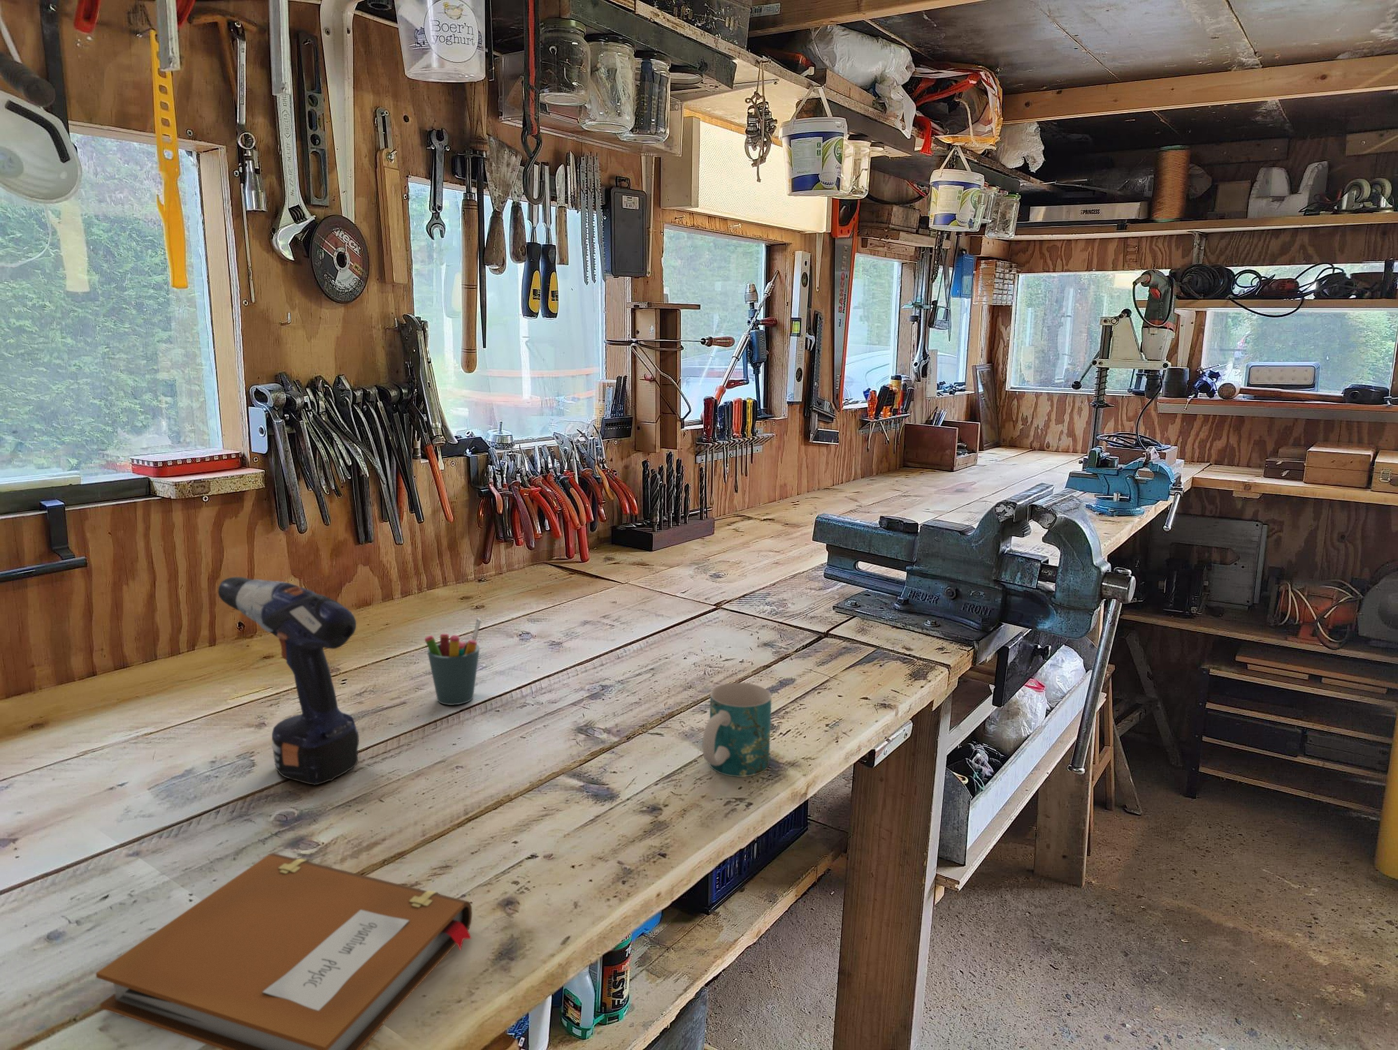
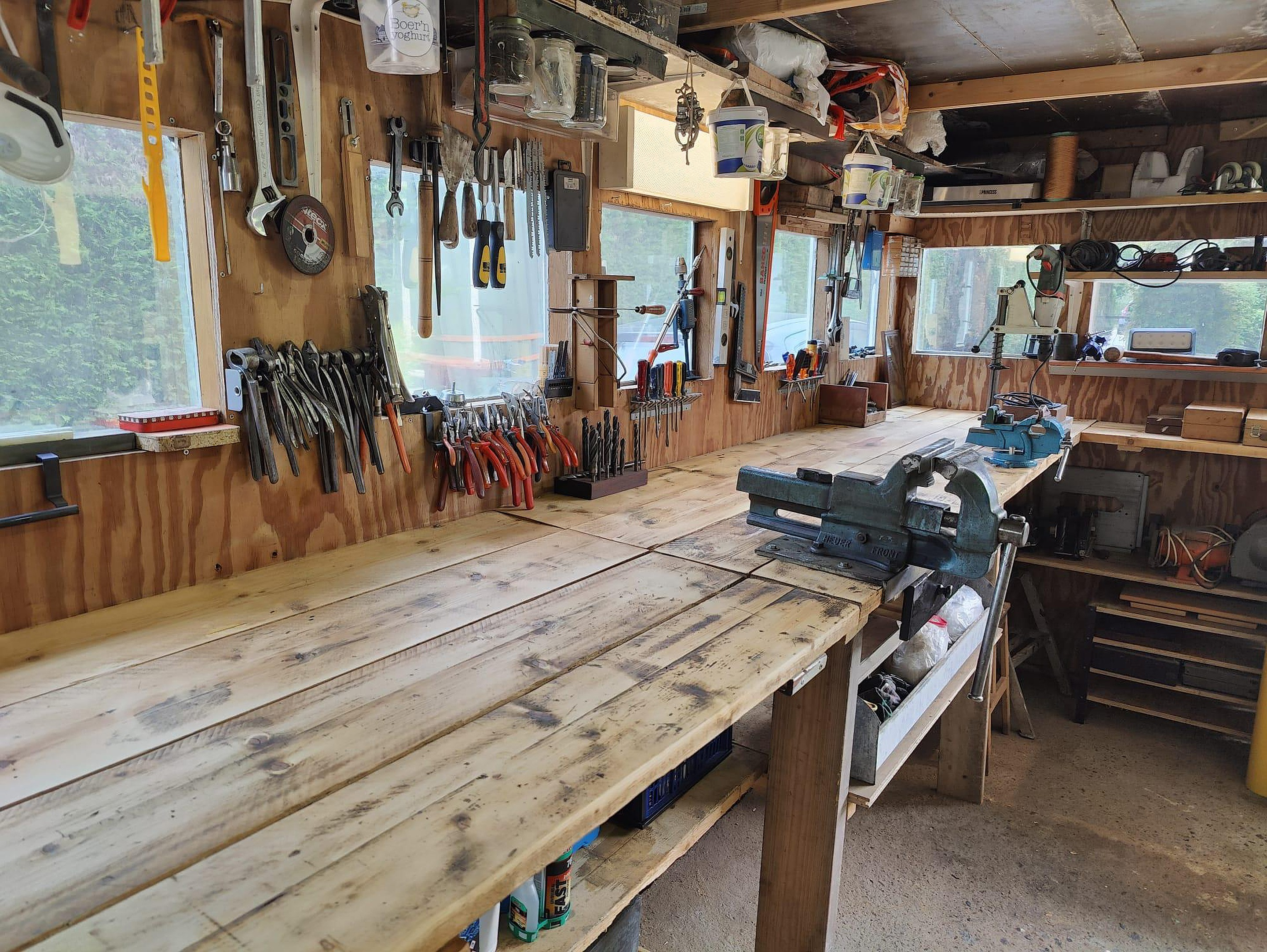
- mug (732, 733)
- power drill (292, 672)
- notebook (305, 950)
- pen holder (453, 661)
